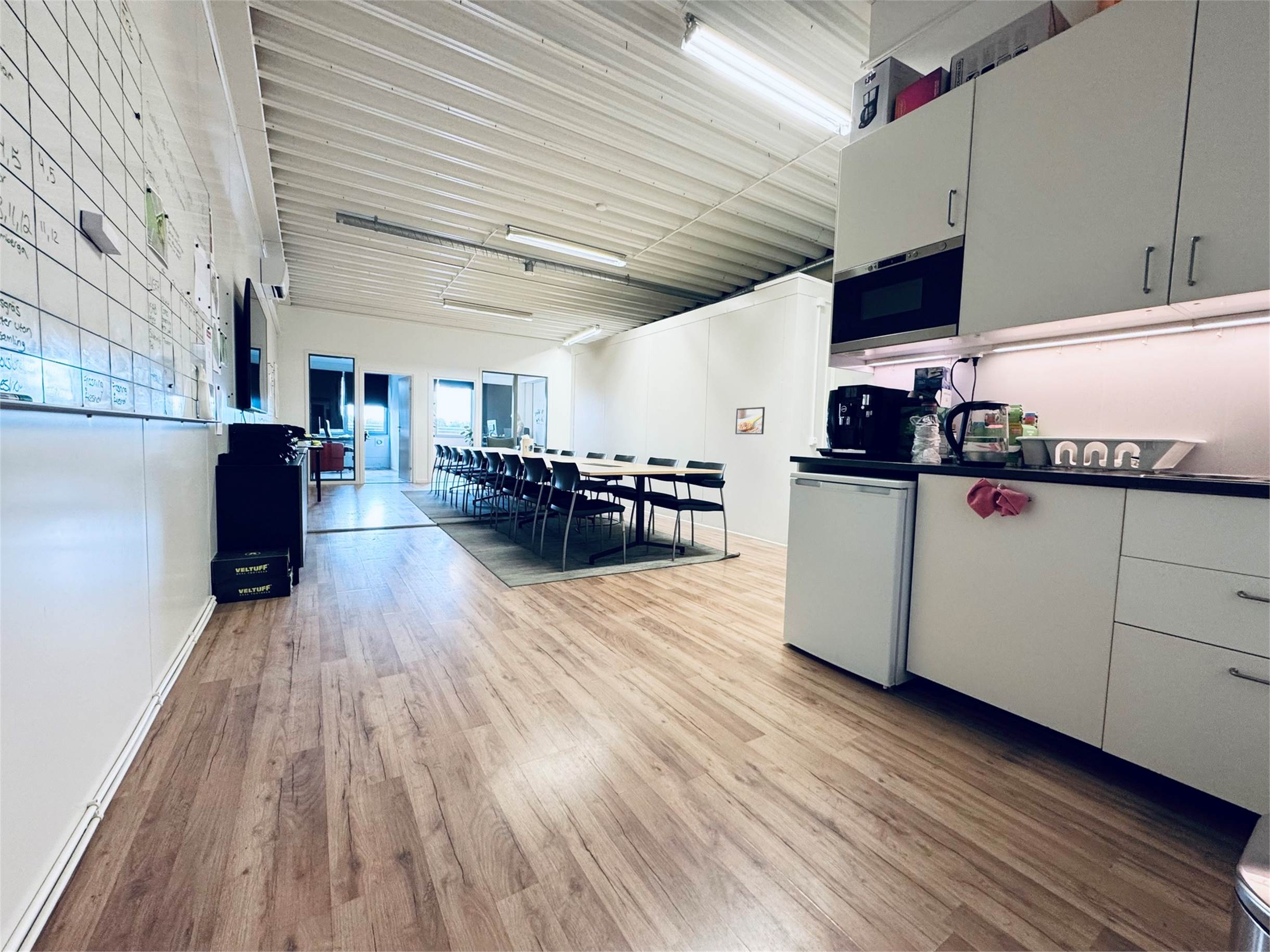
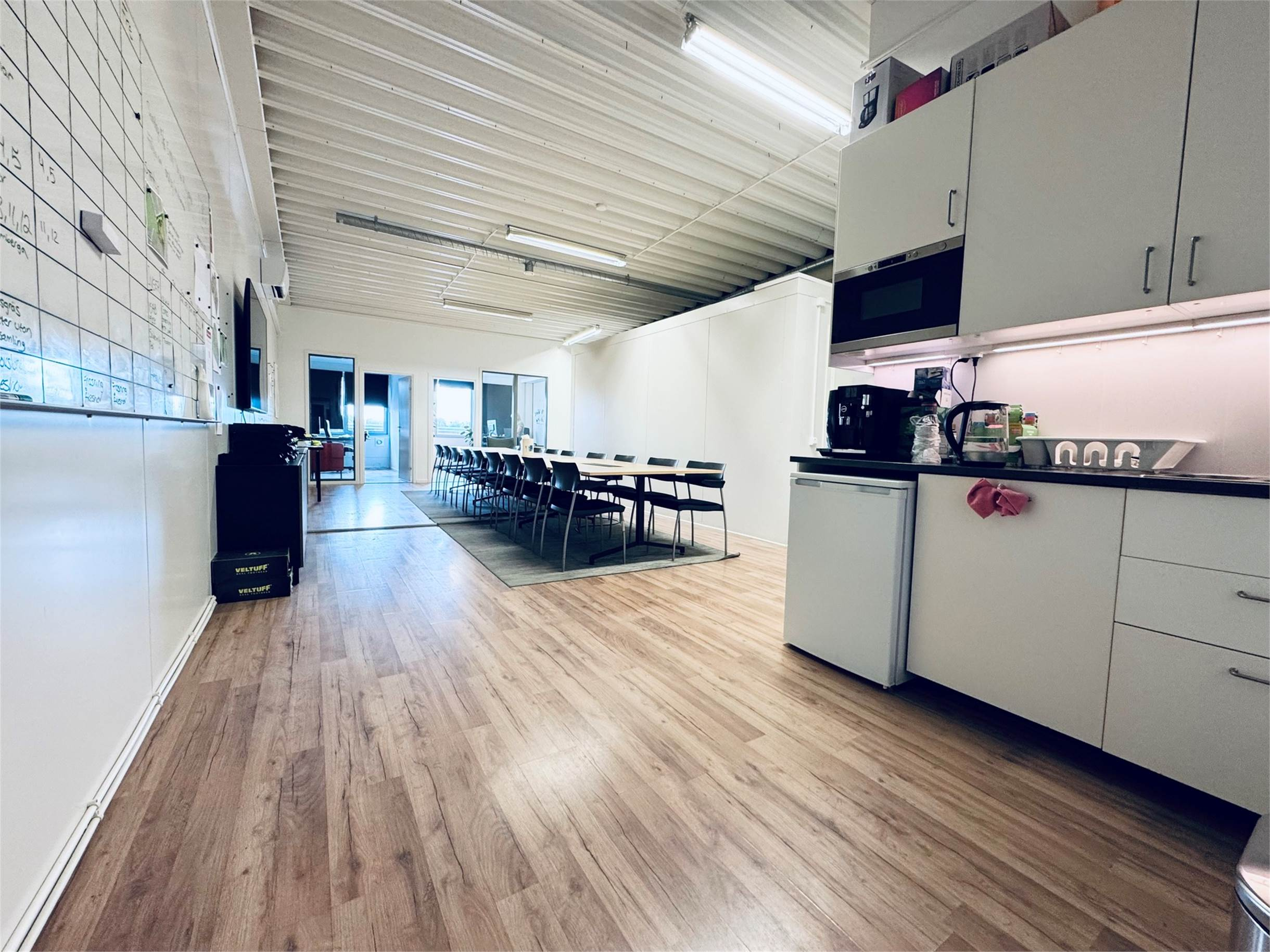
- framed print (750, 421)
